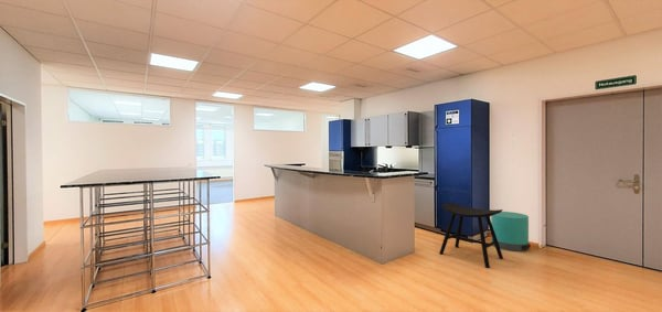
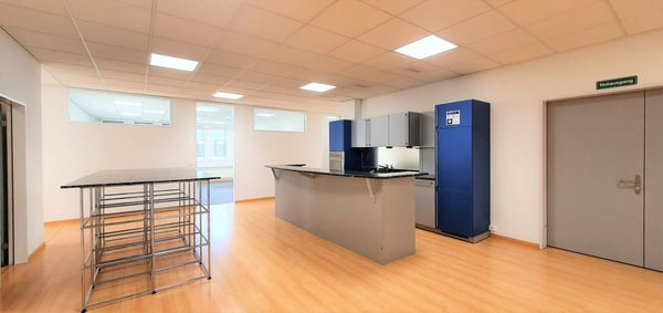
- trash can (510, 230)
- stool (469, 238)
